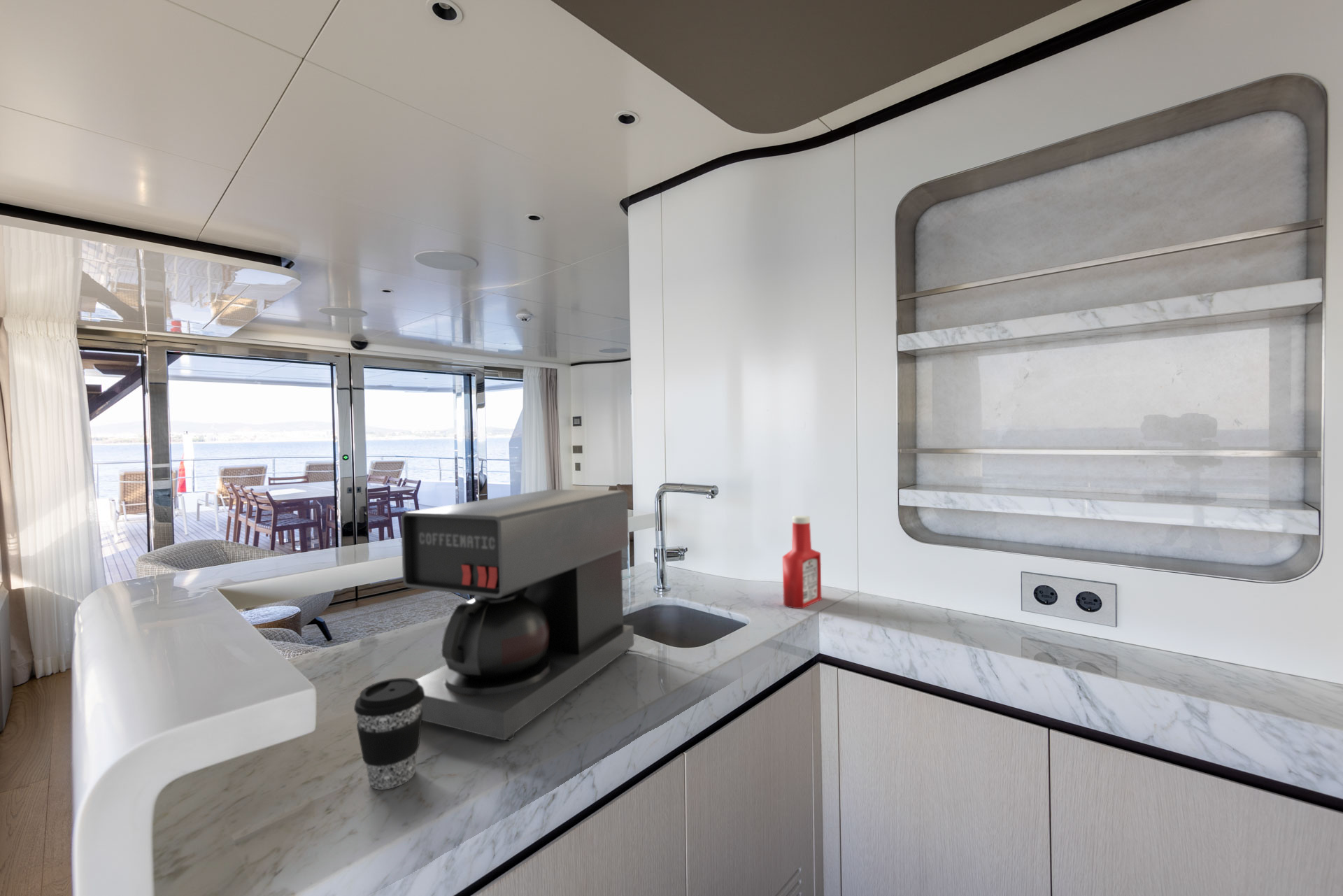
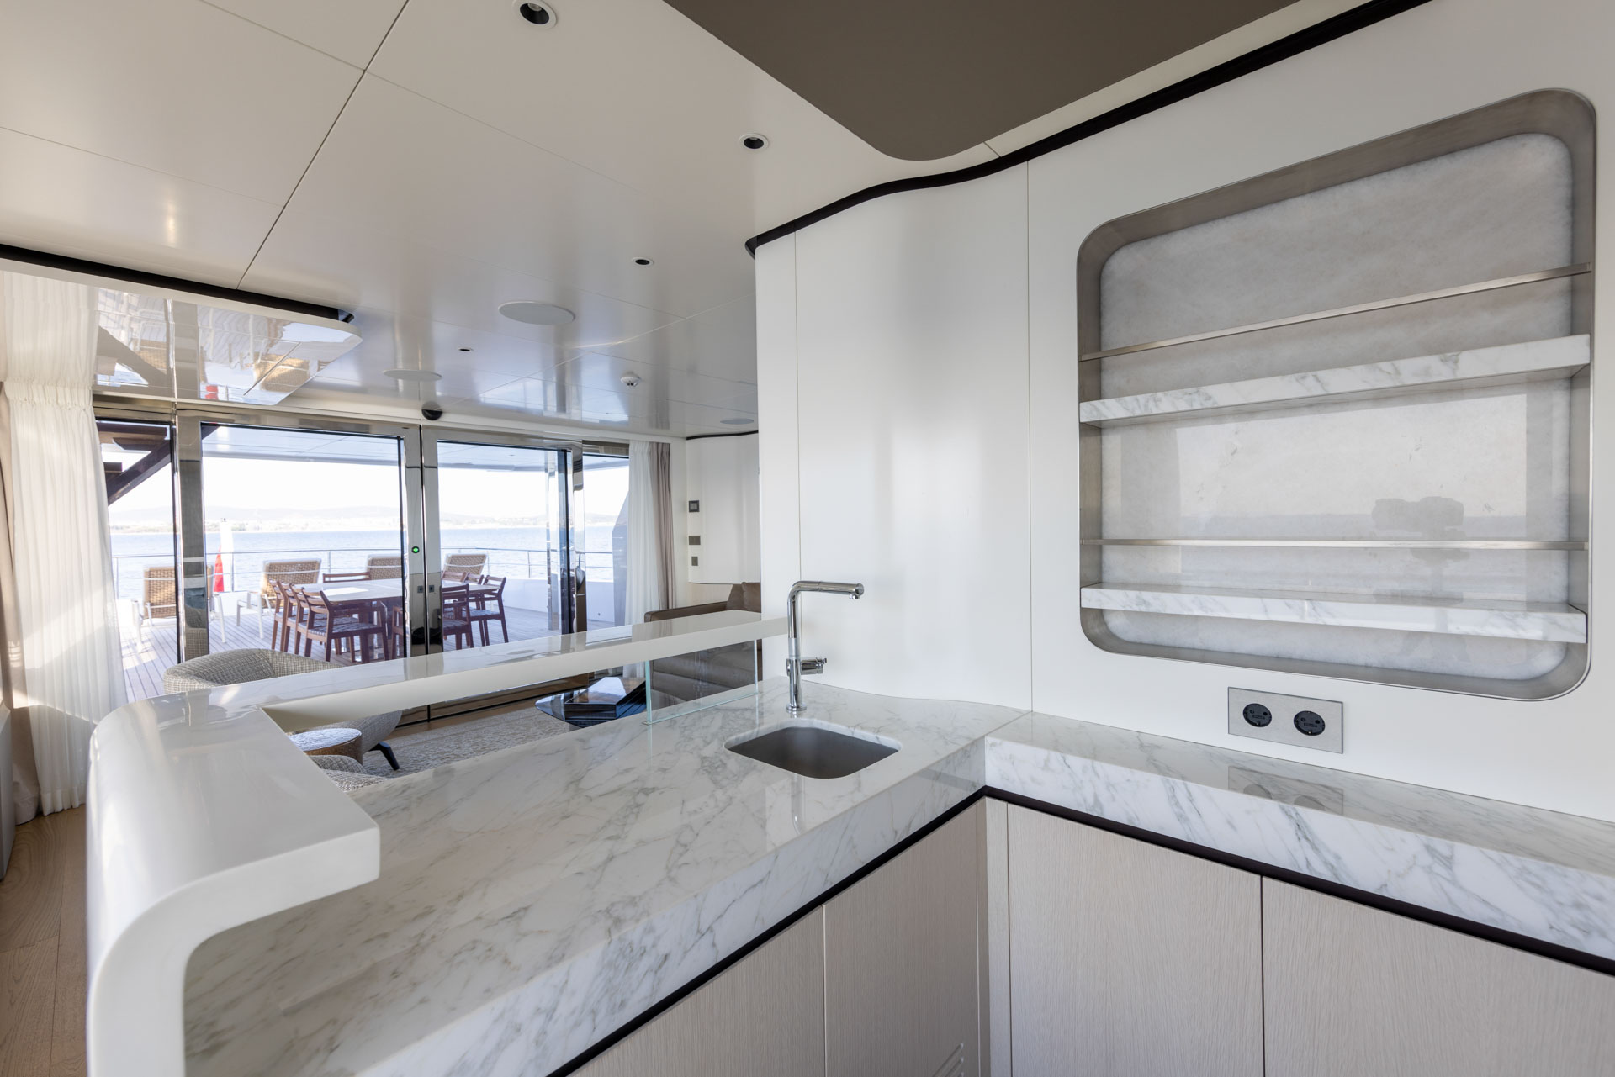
- coffee maker (530, 591)
- soap bottle (802, 560)
- coffee cup (391, 732)
